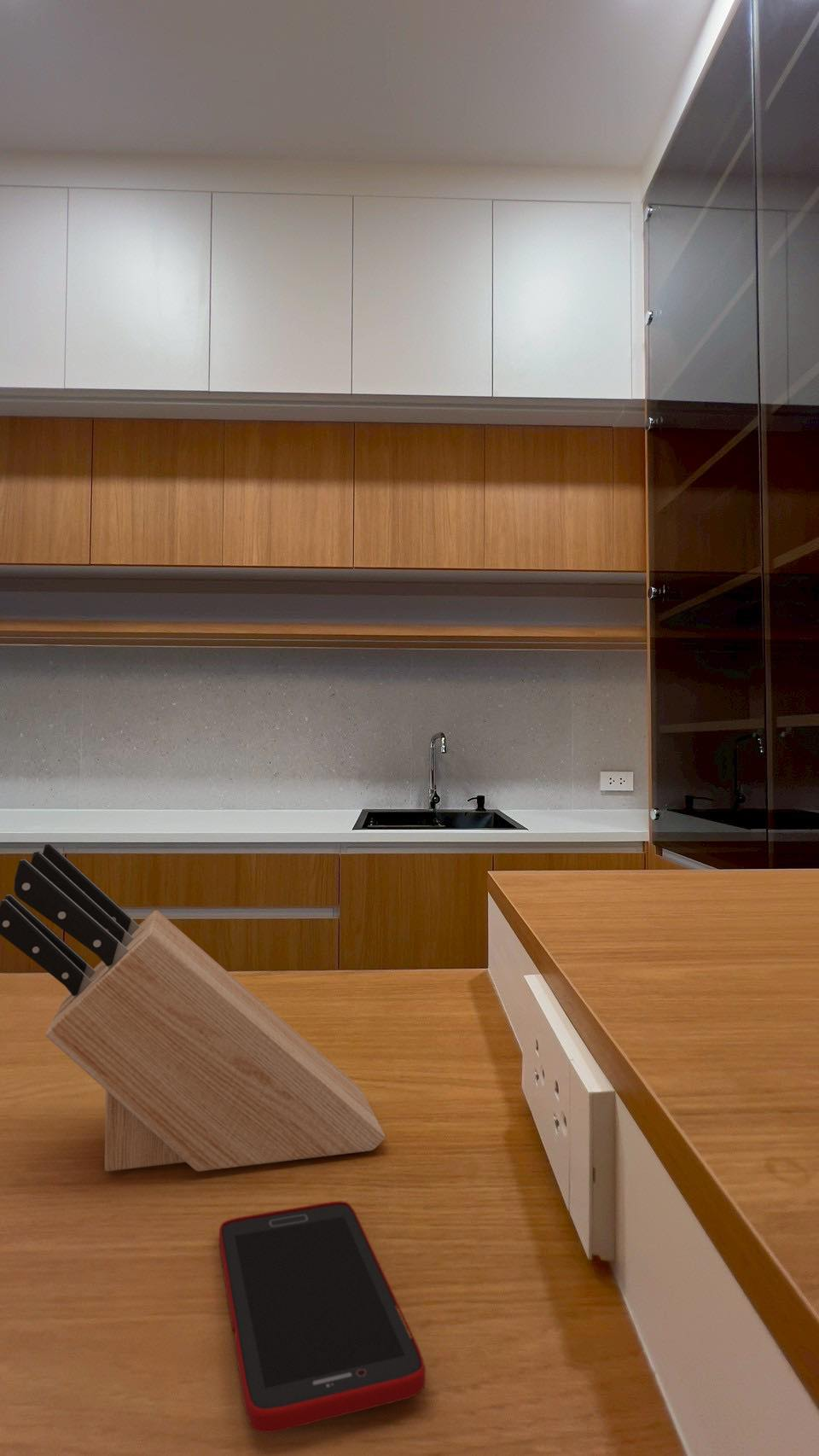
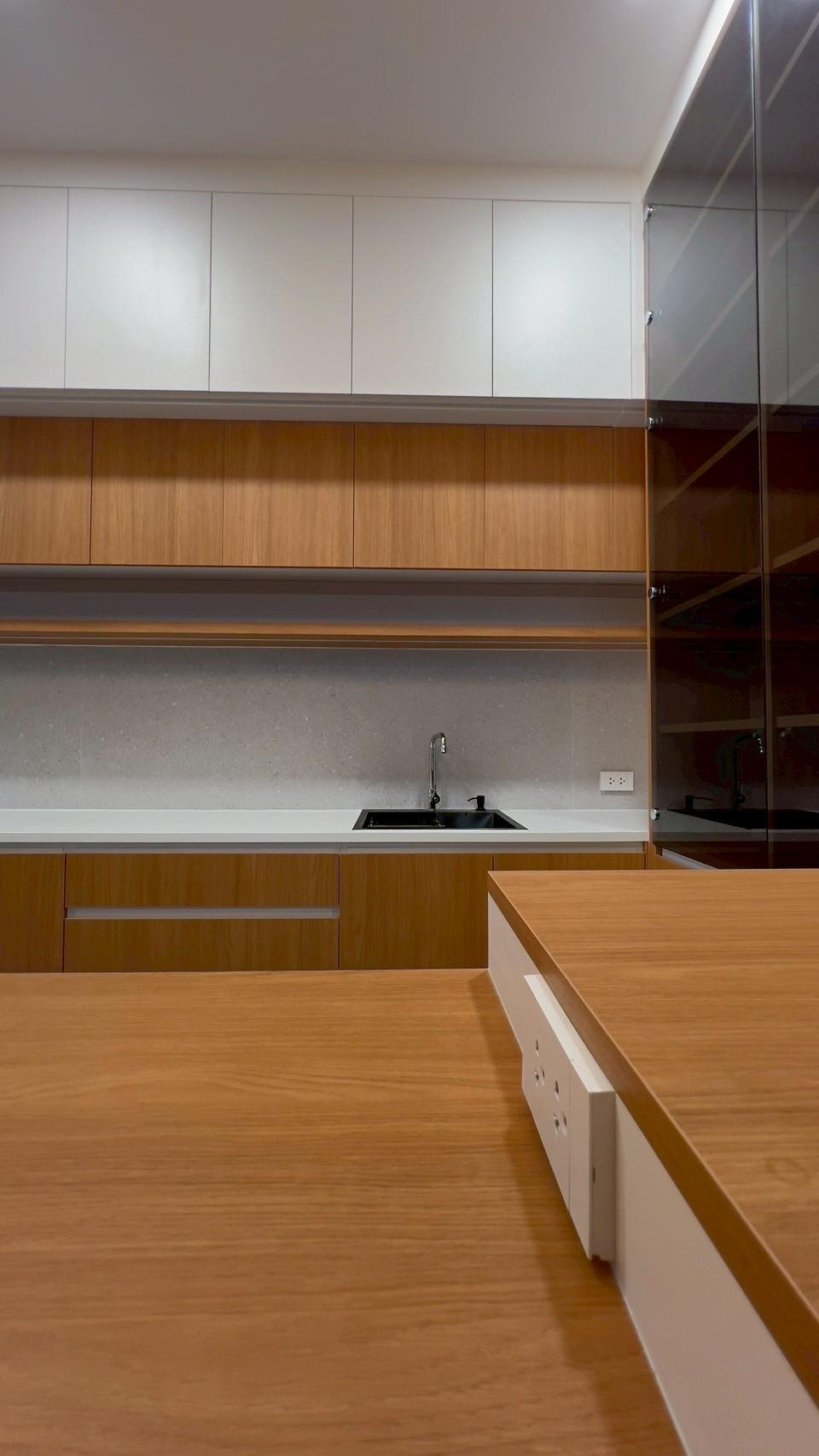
- knife block (195, 993)
- cell phone (309, 1296)
